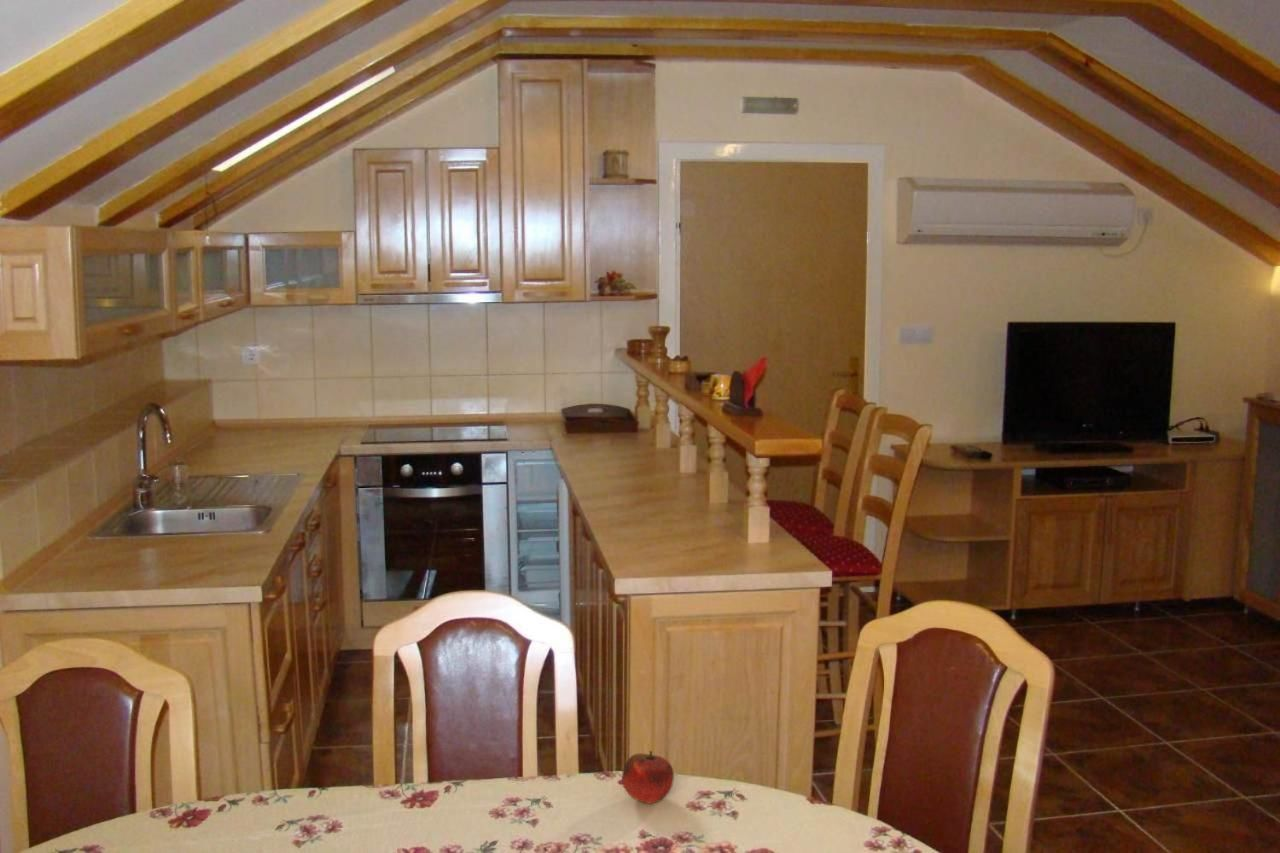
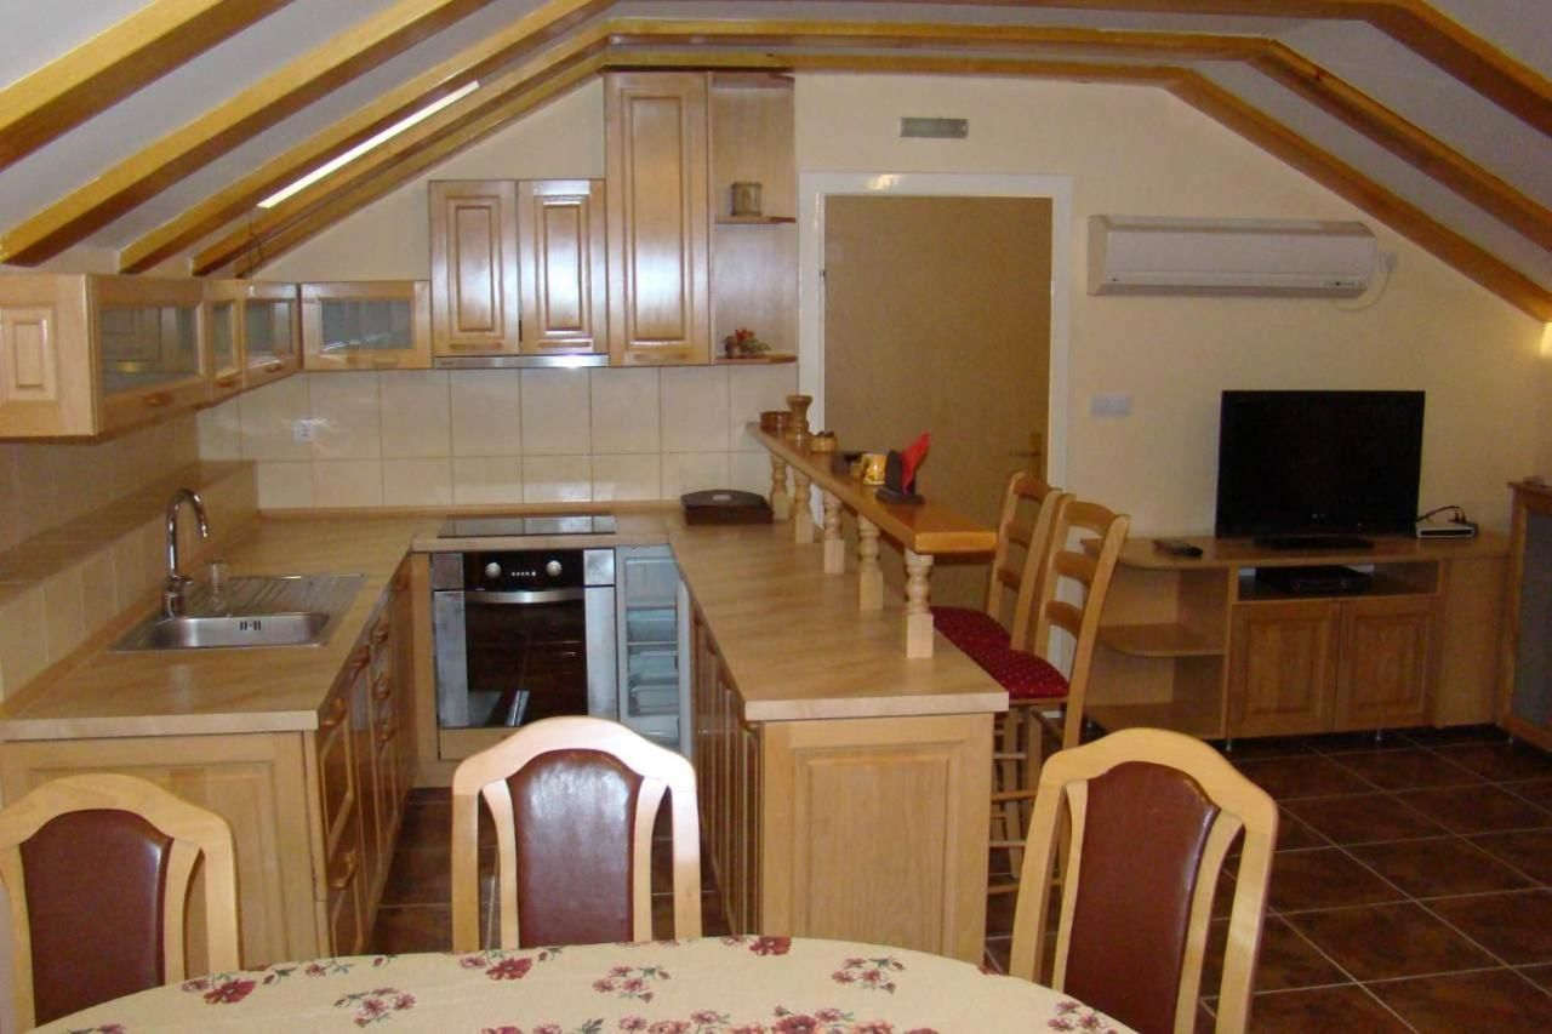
- fruit (647, 776)
